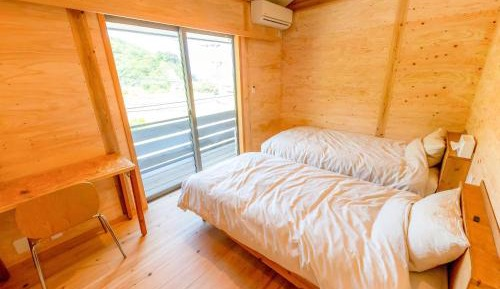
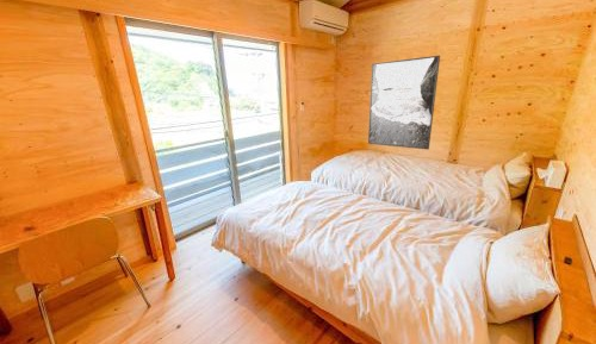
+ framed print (399, 105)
